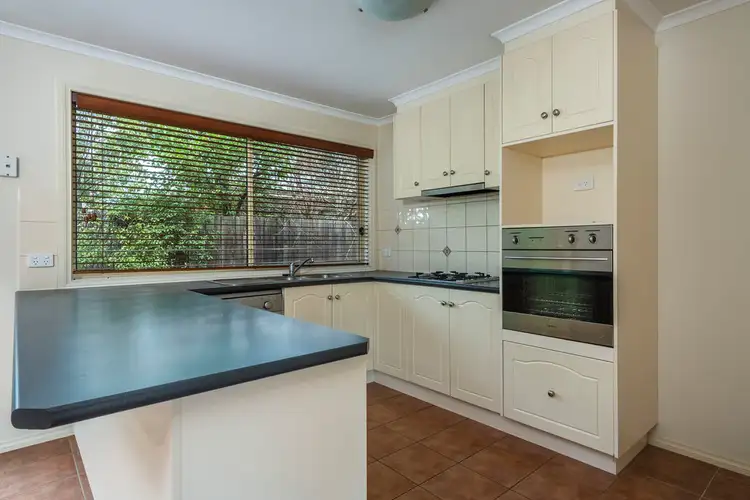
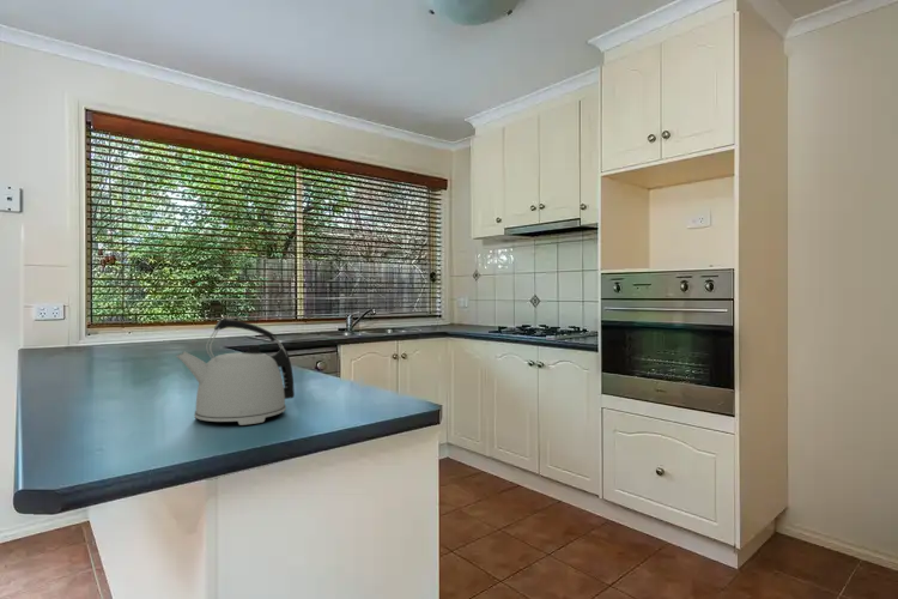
+ kettle (238, 367)
